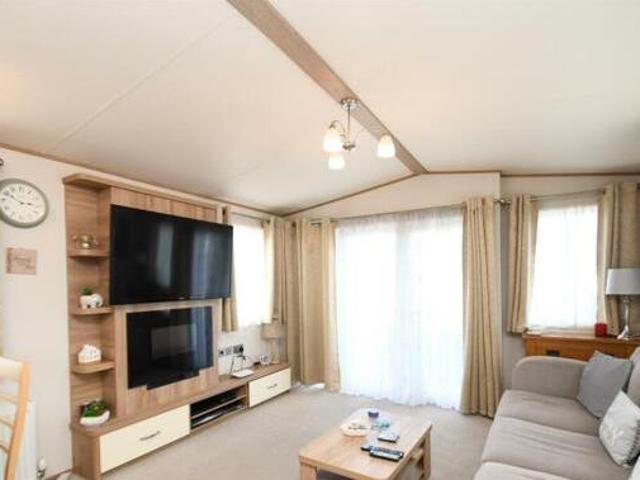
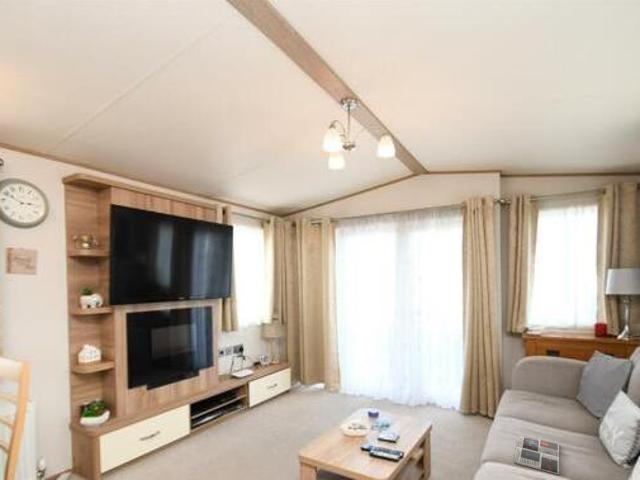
+ magazine (537, 451)
